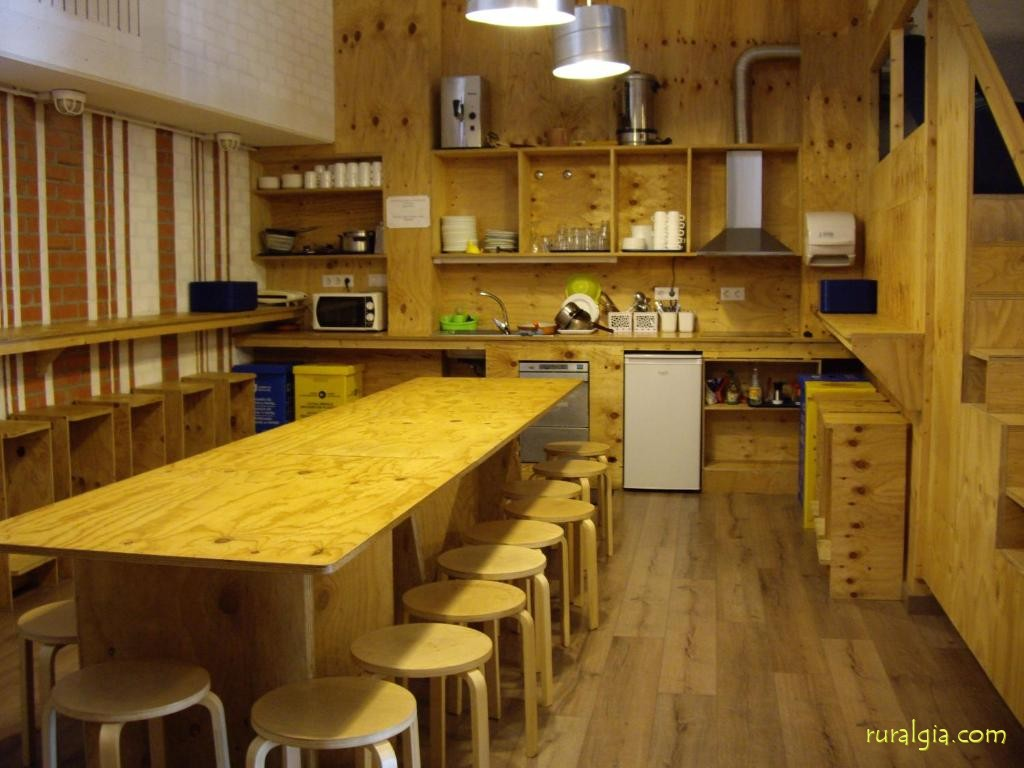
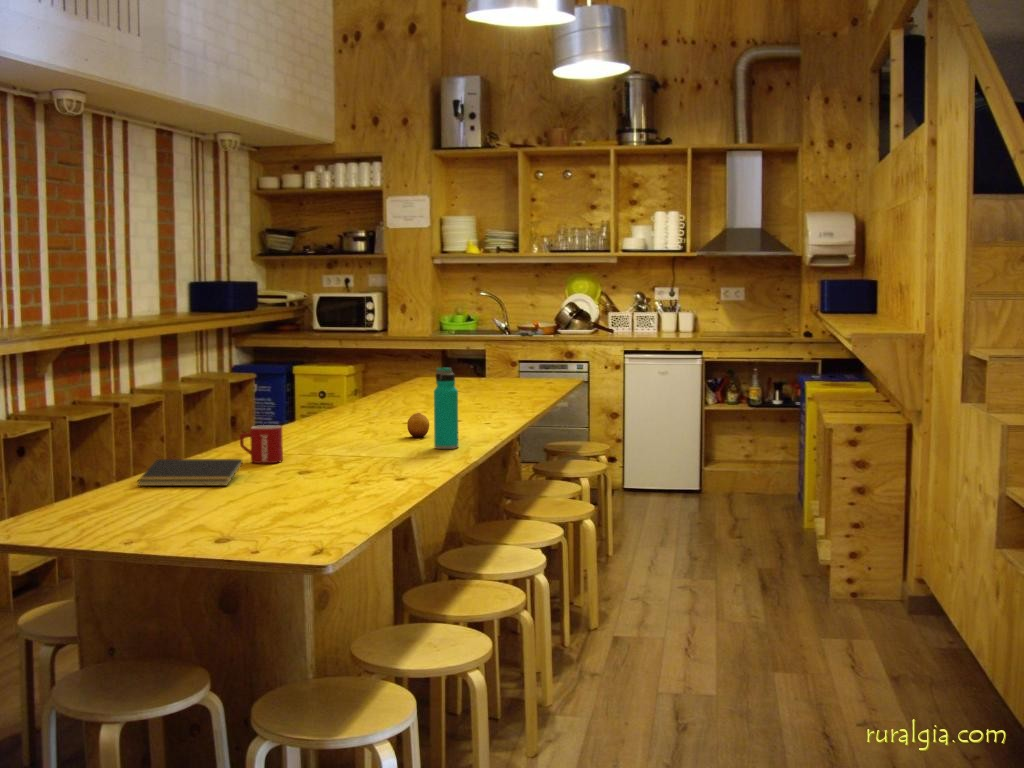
+ notepad (191, 472)
+ mug (261, 444)
+ fruit (418, 425)
+ water bottle (446, 407)
